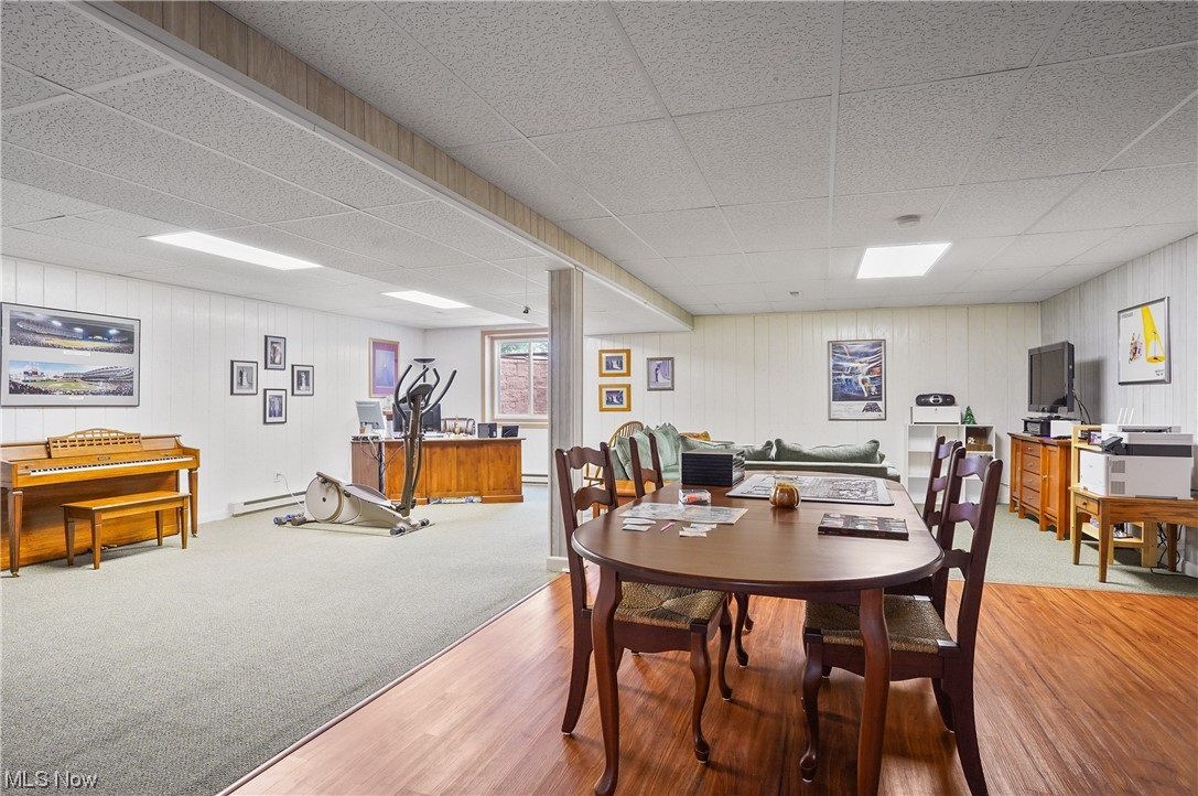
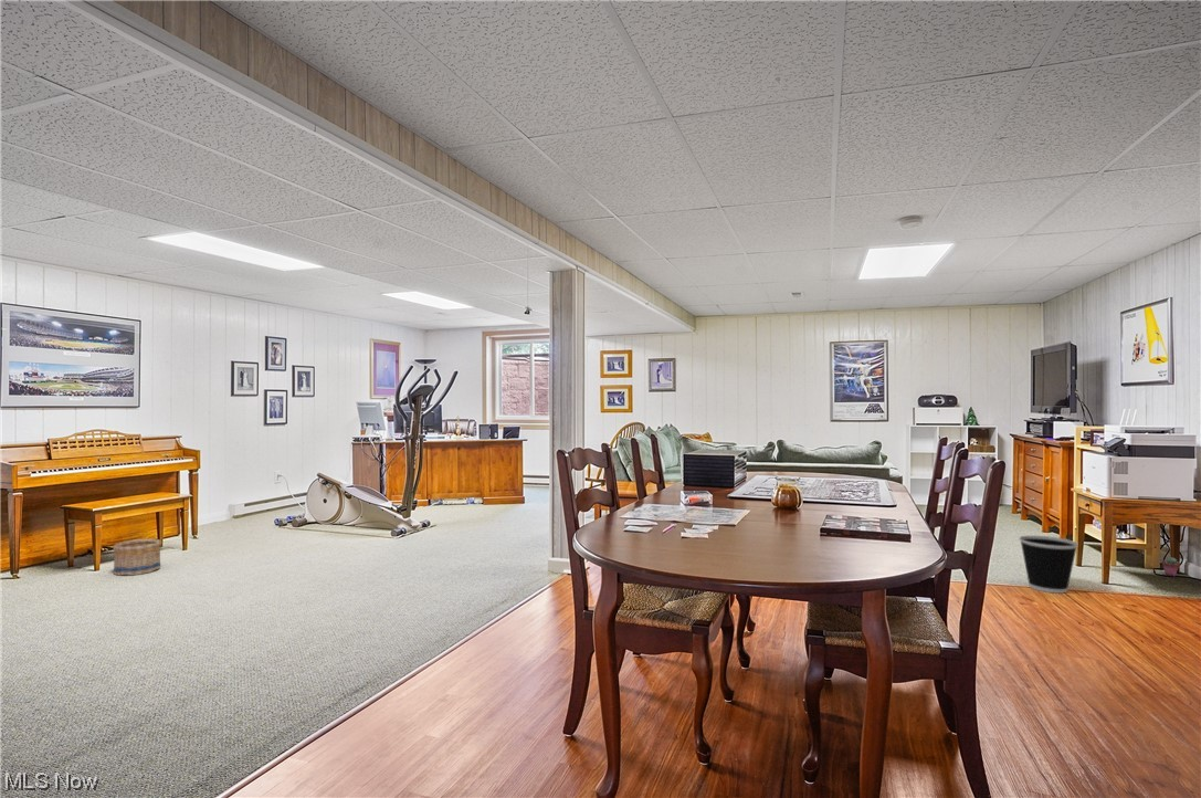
+ potted succulent (1170, 565)
+ basket (137, 556)
+ wastebasket (1047, 564)
